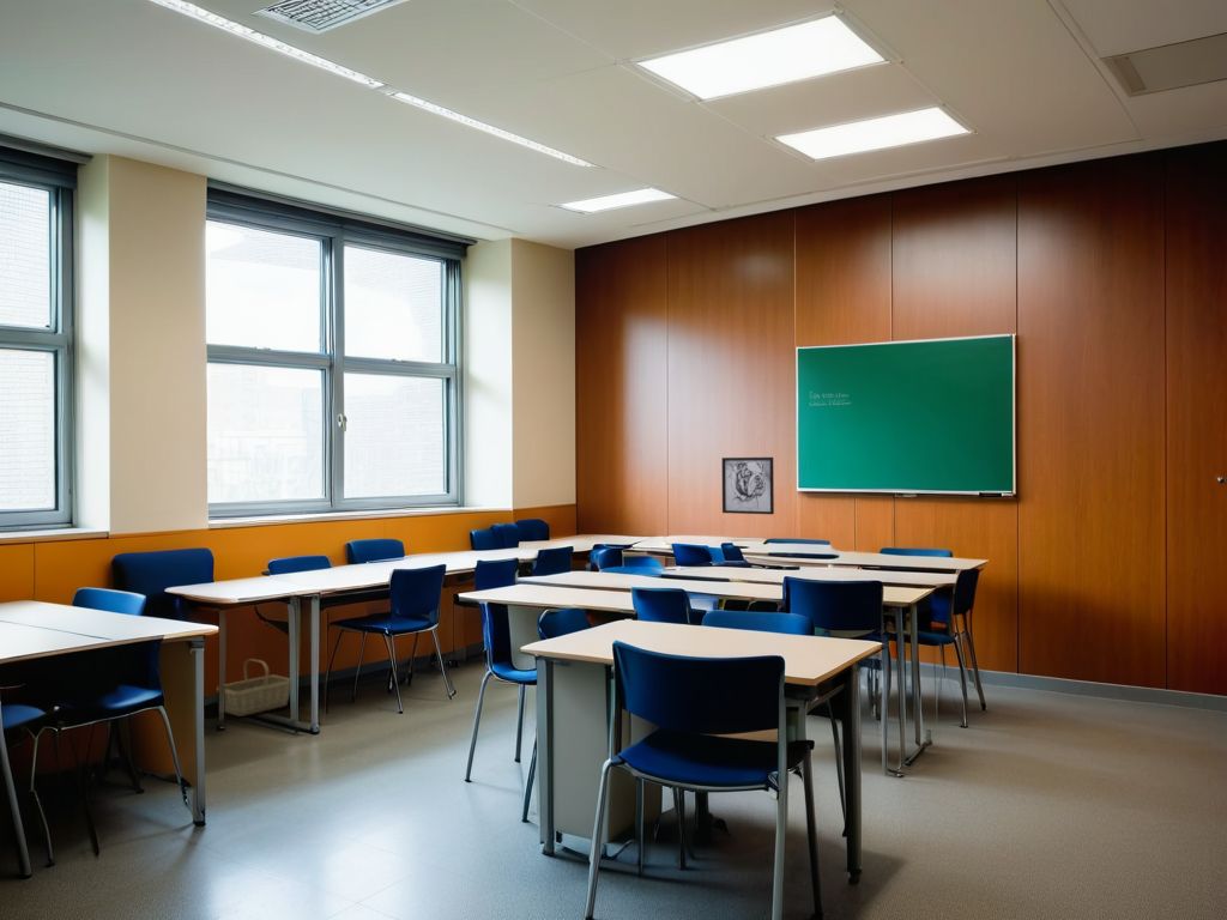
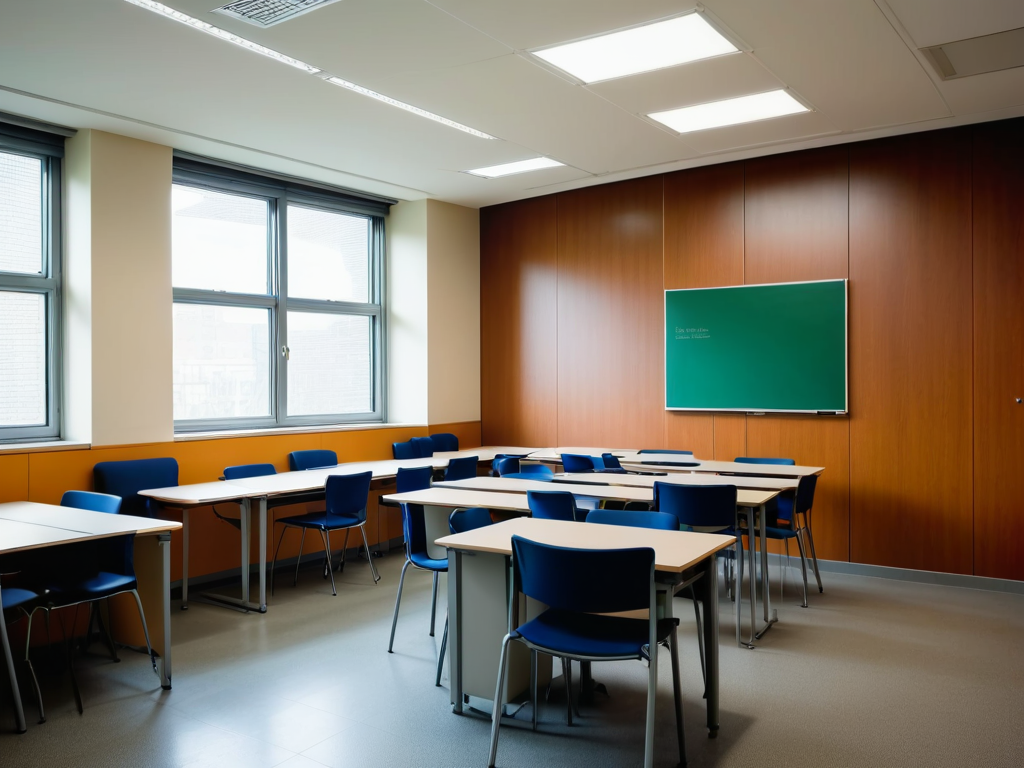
- wall art (747, 485)
- basket (255, 684)
